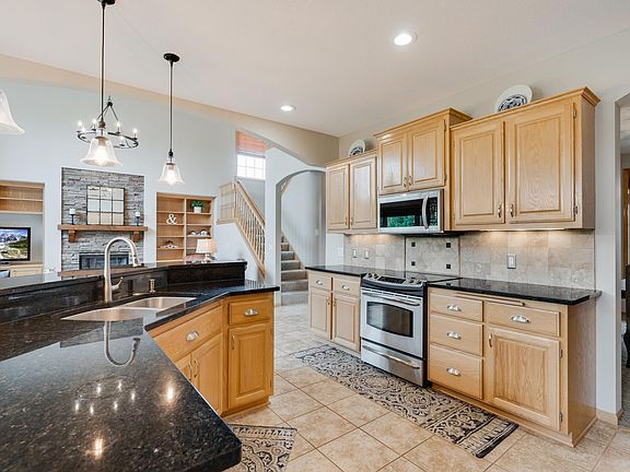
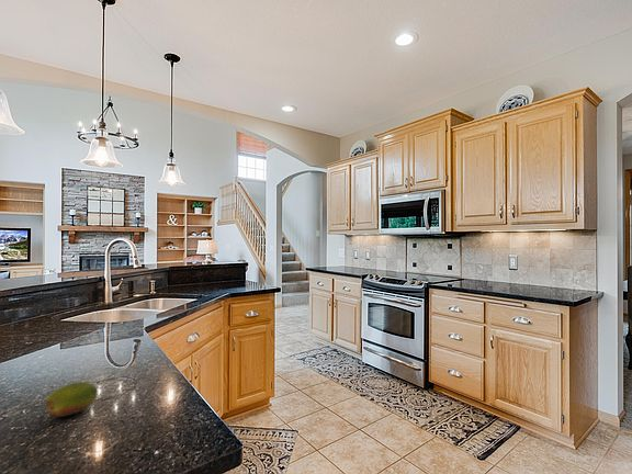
+ fruit (72, 397)
